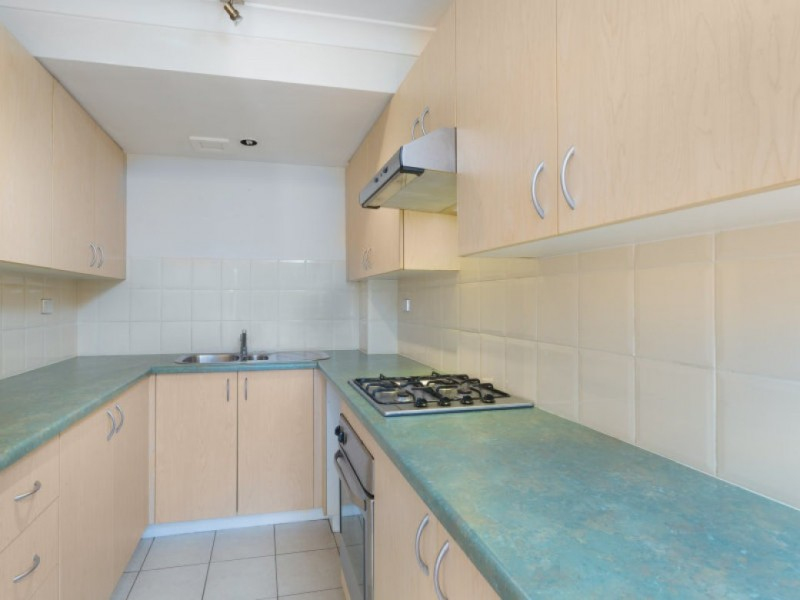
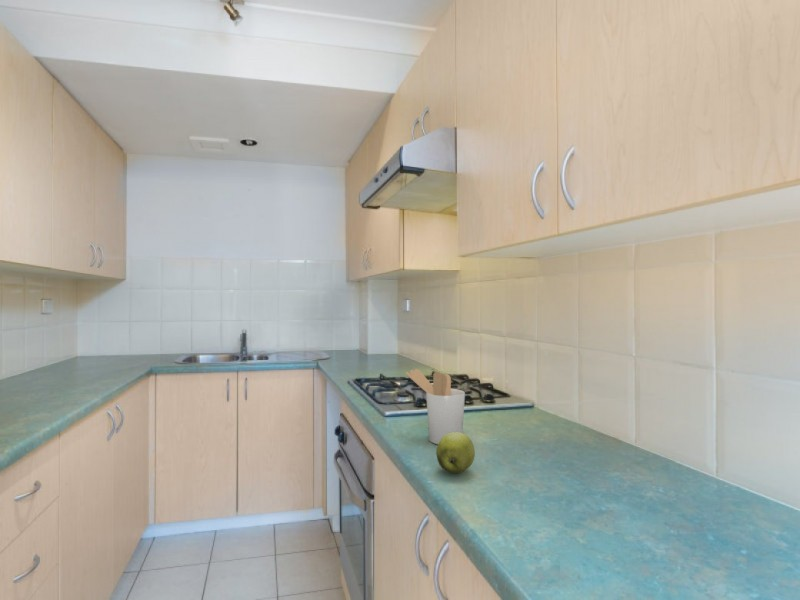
+ utensil holder (435, 403)
+ apple (455, 452)
